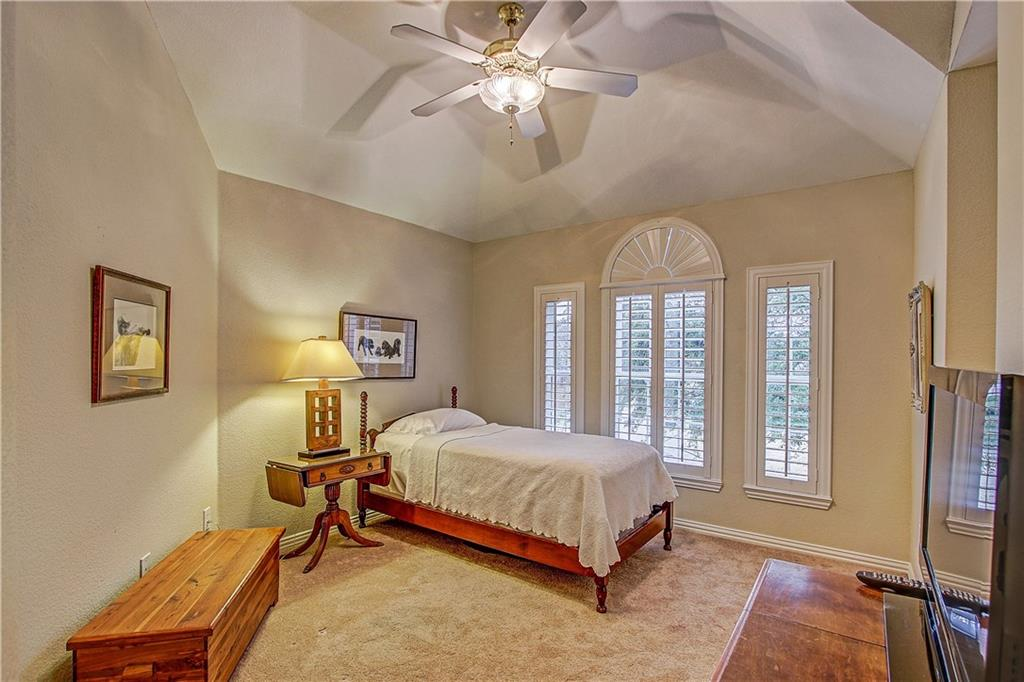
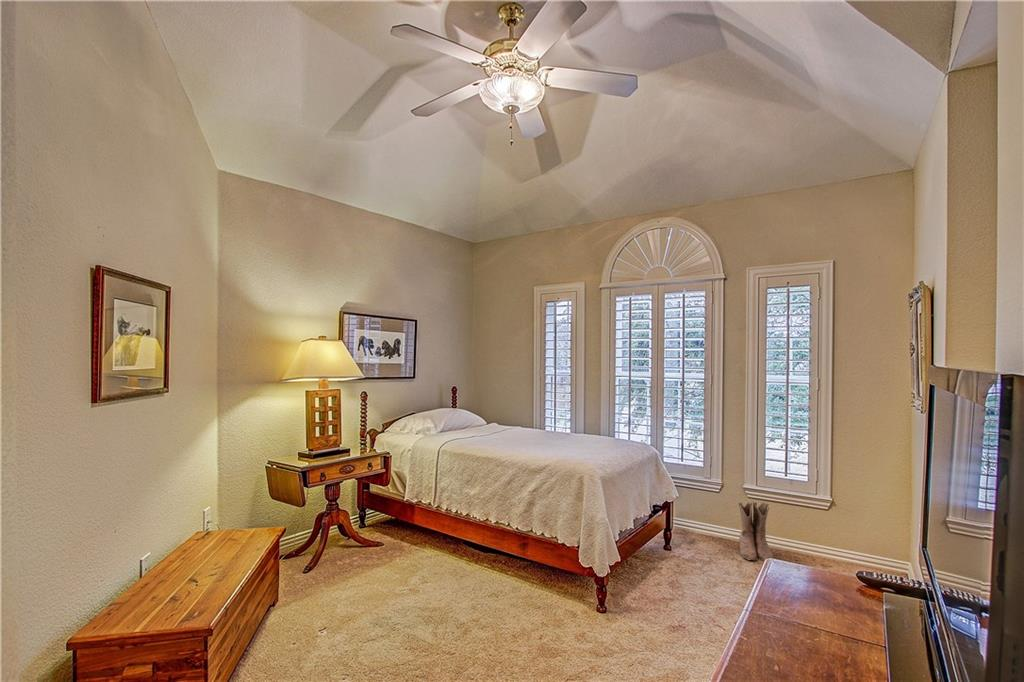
+ boots (755, 528)
